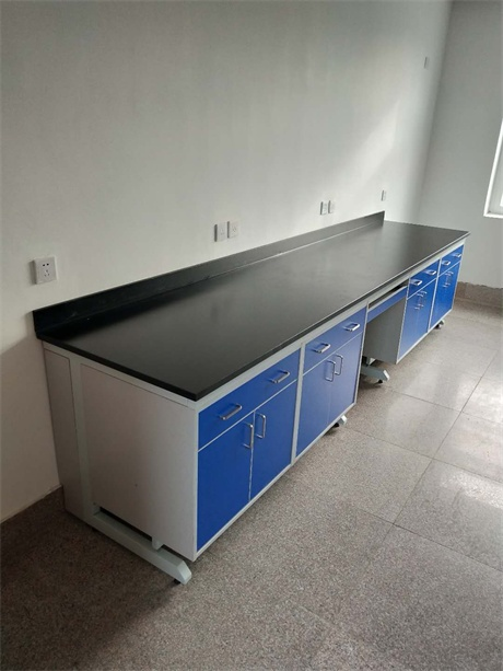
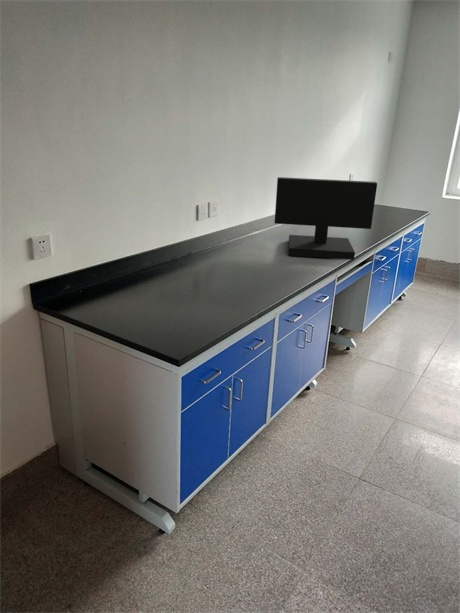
+ monitor (323, 216)
